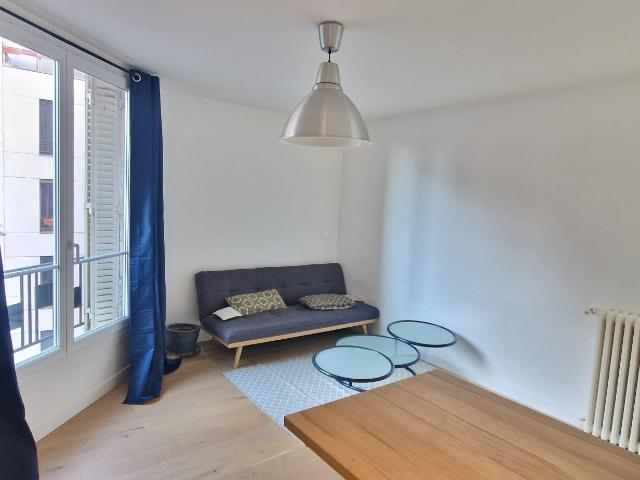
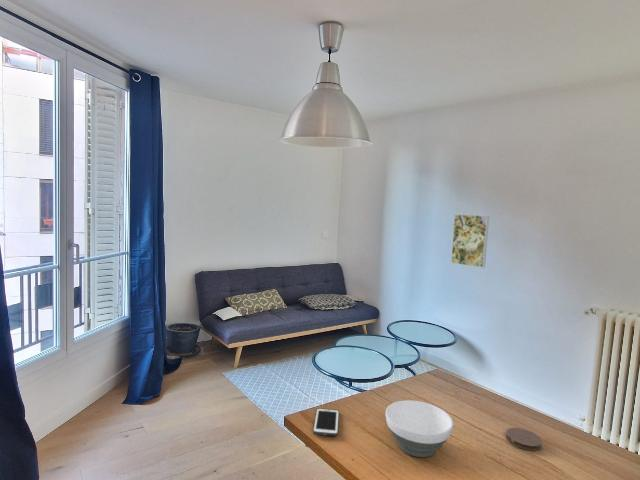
+ bowl (417, 431)
+ coaster (523, 438)
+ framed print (469, 240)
+ cell phone (326, 421)
